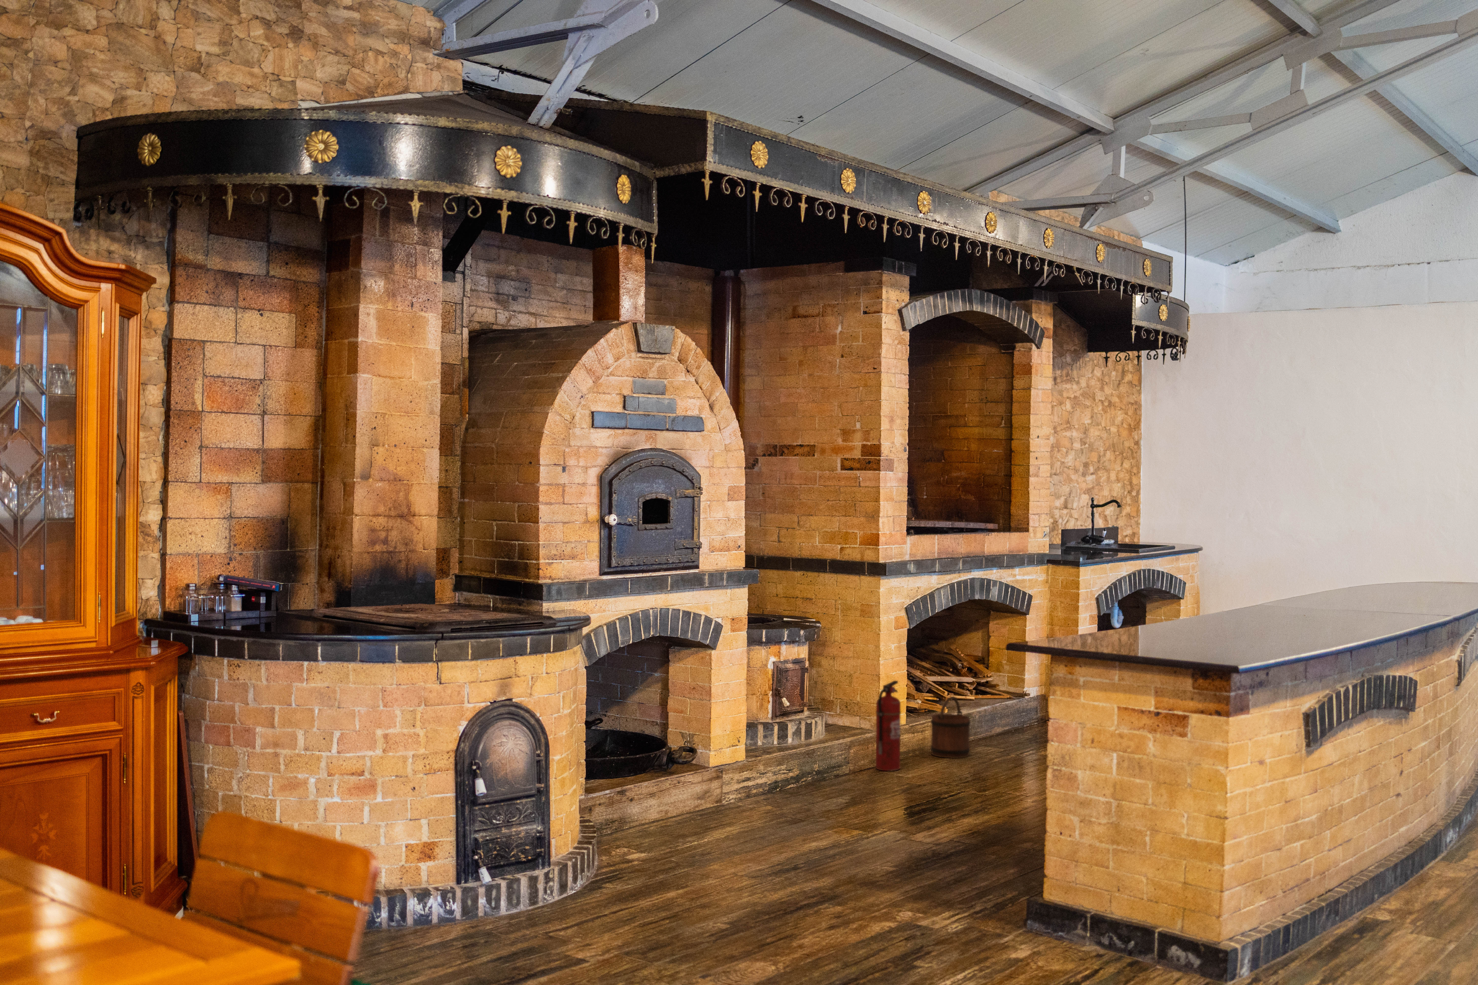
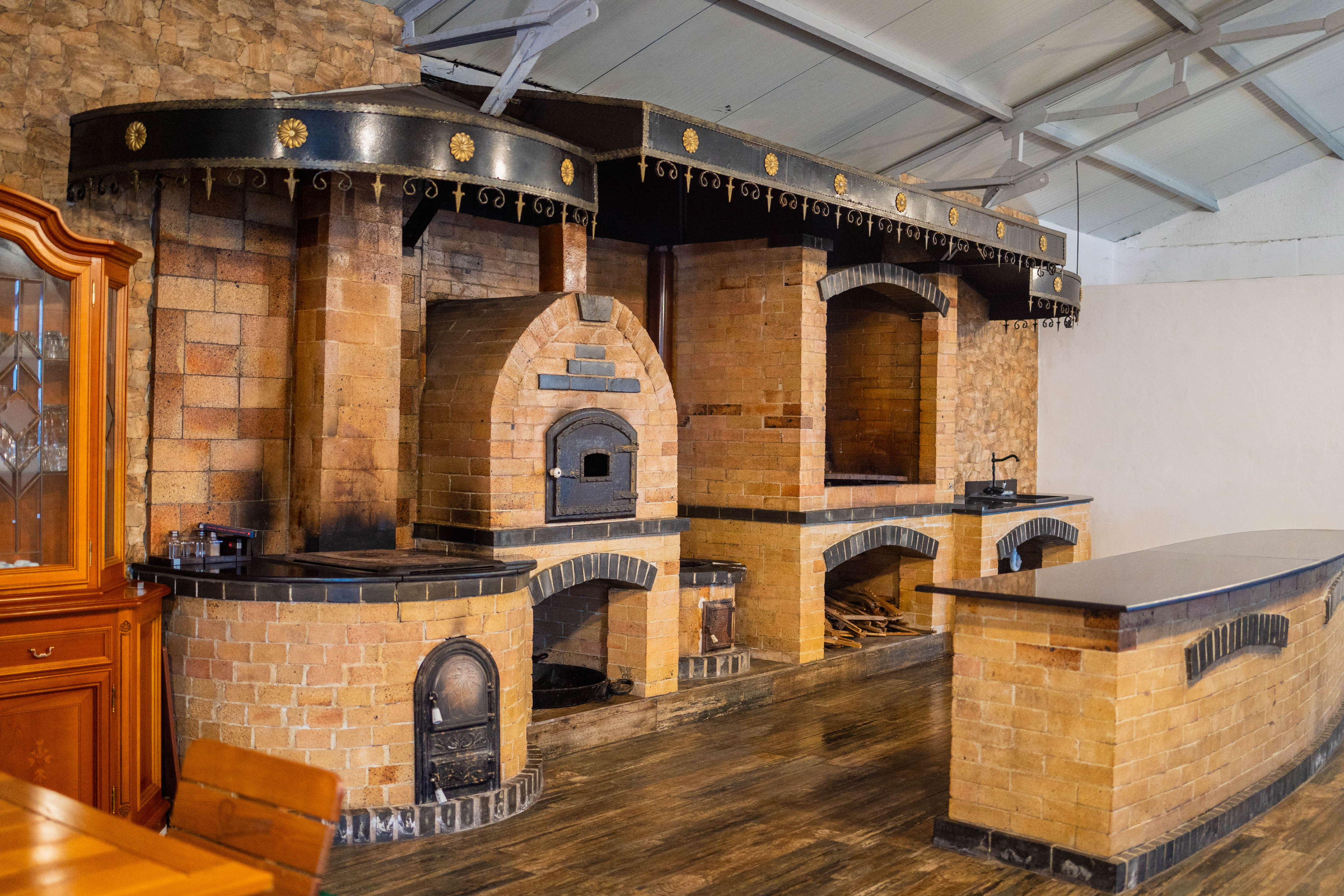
- bucket (950, 726)
- fire extinguisher (887, 726)
